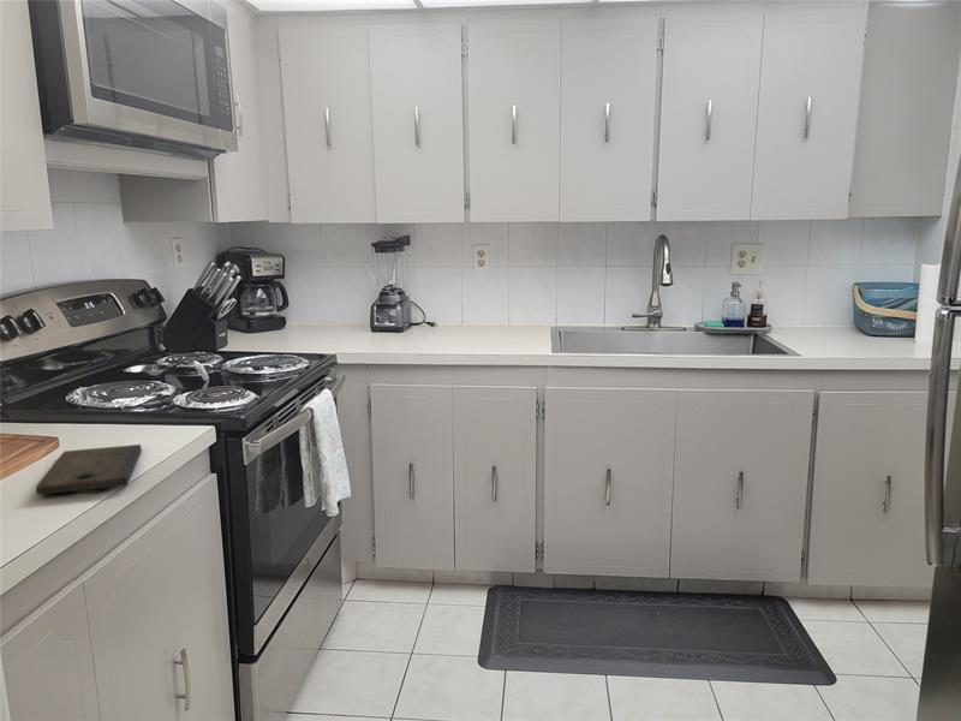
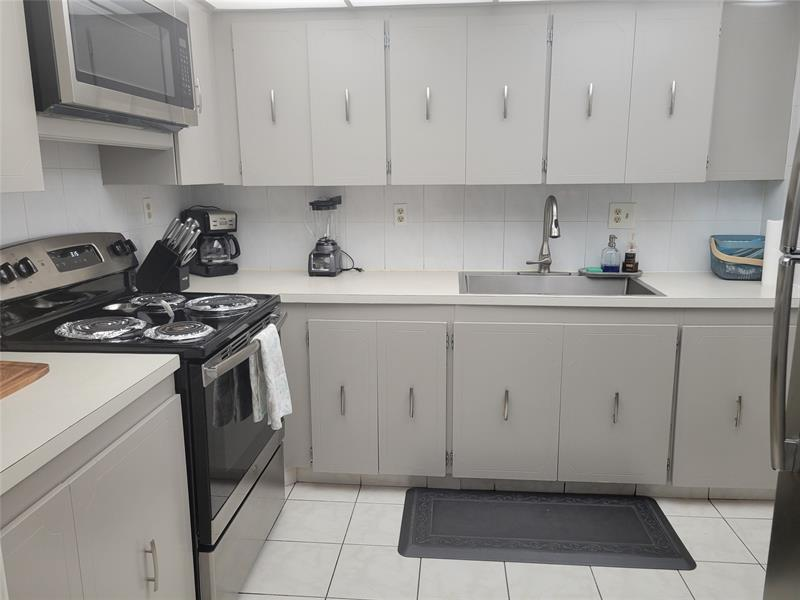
- cutting board (92, 466)
